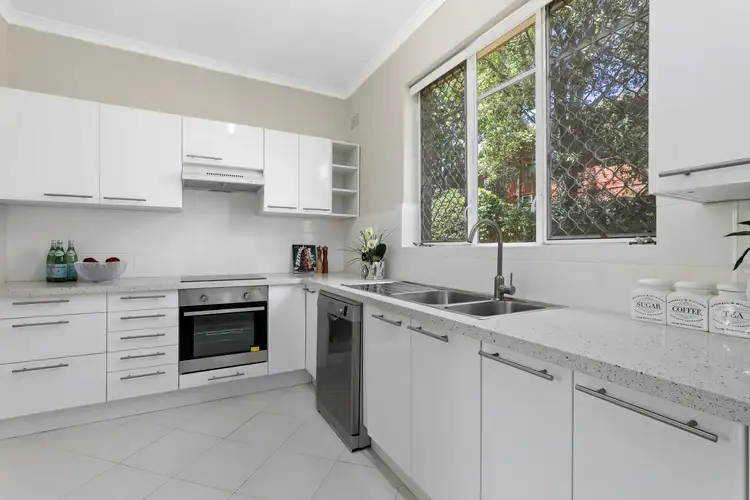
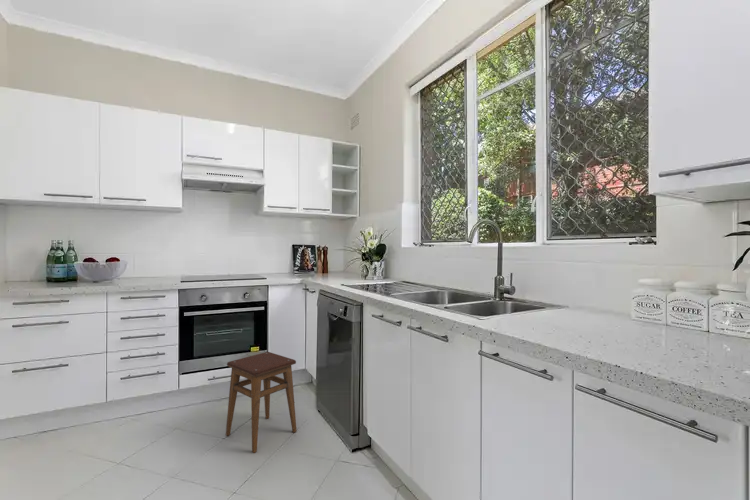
+ stool (261, 396)
